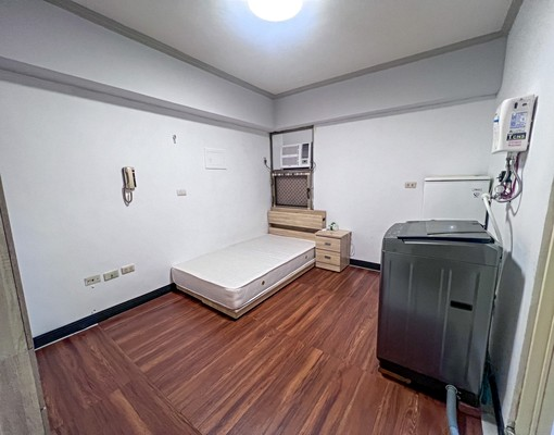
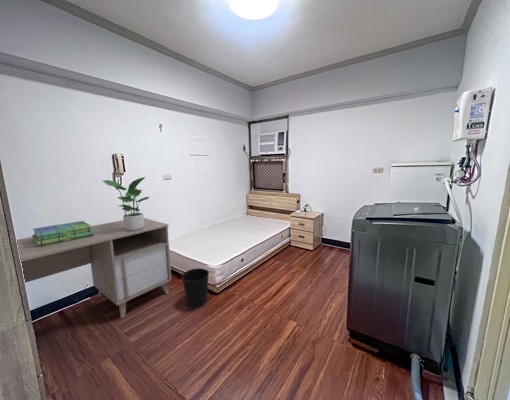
+ desk (92, 275)
+ potted plant (130, 201)
+ stack of books (63, 232)
+ wastebasket (196, 288)
